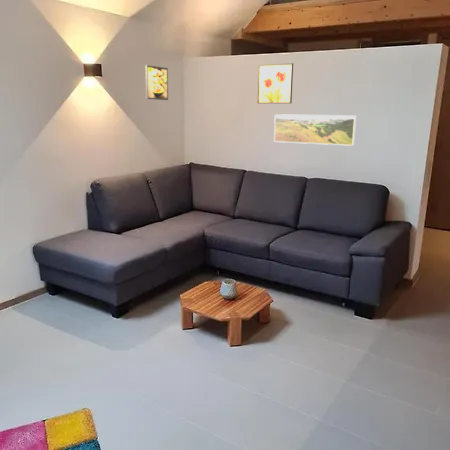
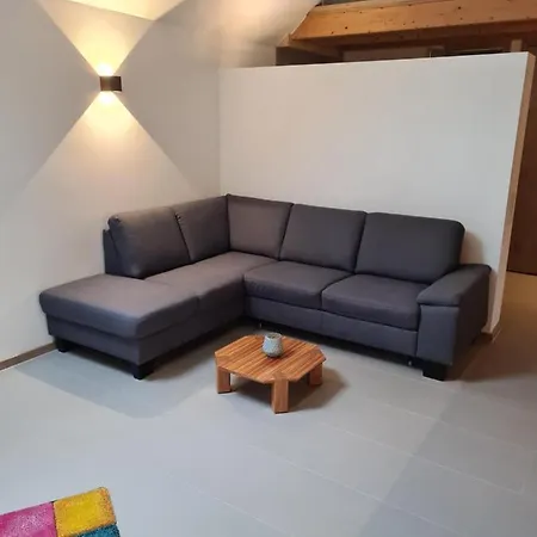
- wall art (275, 84)
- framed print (312, 129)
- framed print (157, 83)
